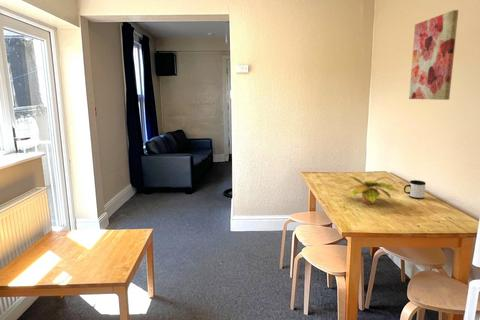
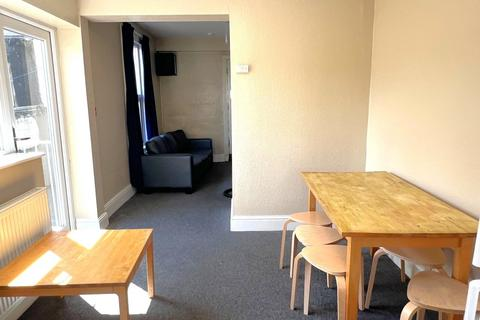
- mug (414, 189)
- plant (372, 188)
- wall art (430, 59)
